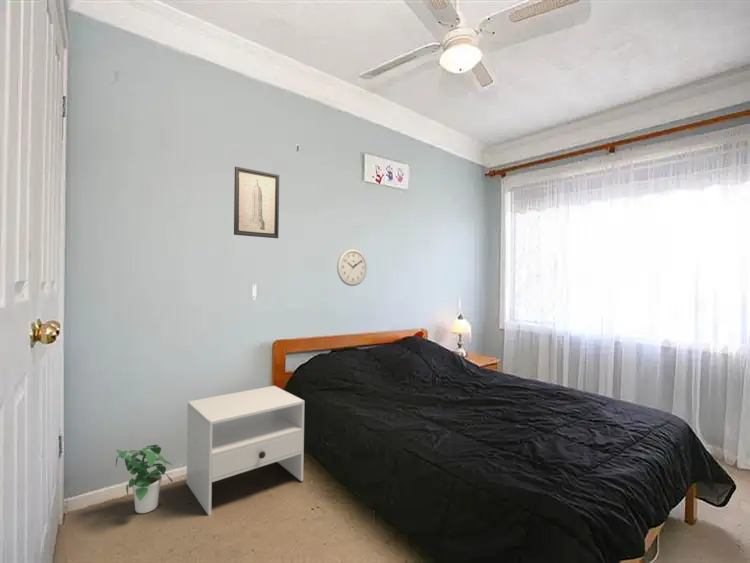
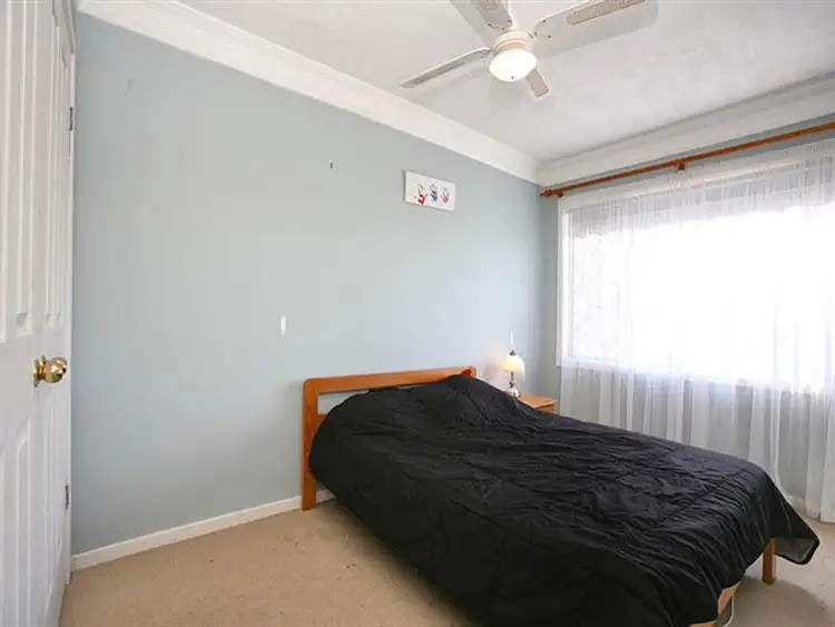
- potted plant (144, 477)
- wall clock (353, 267)
- nightstand (247, 442)
- wall art (257, 203)
